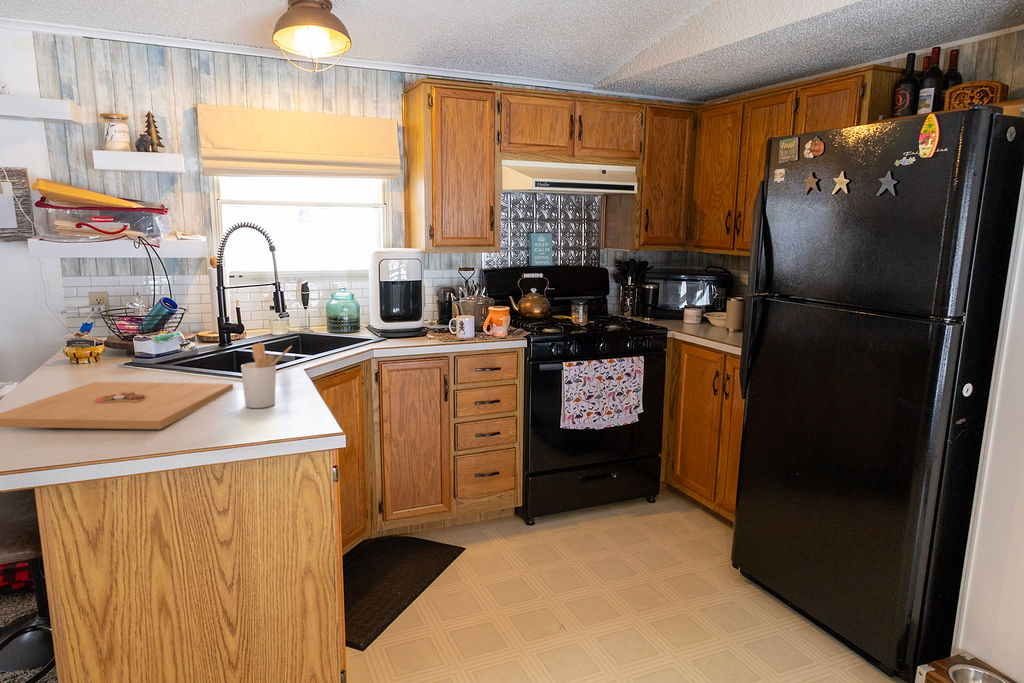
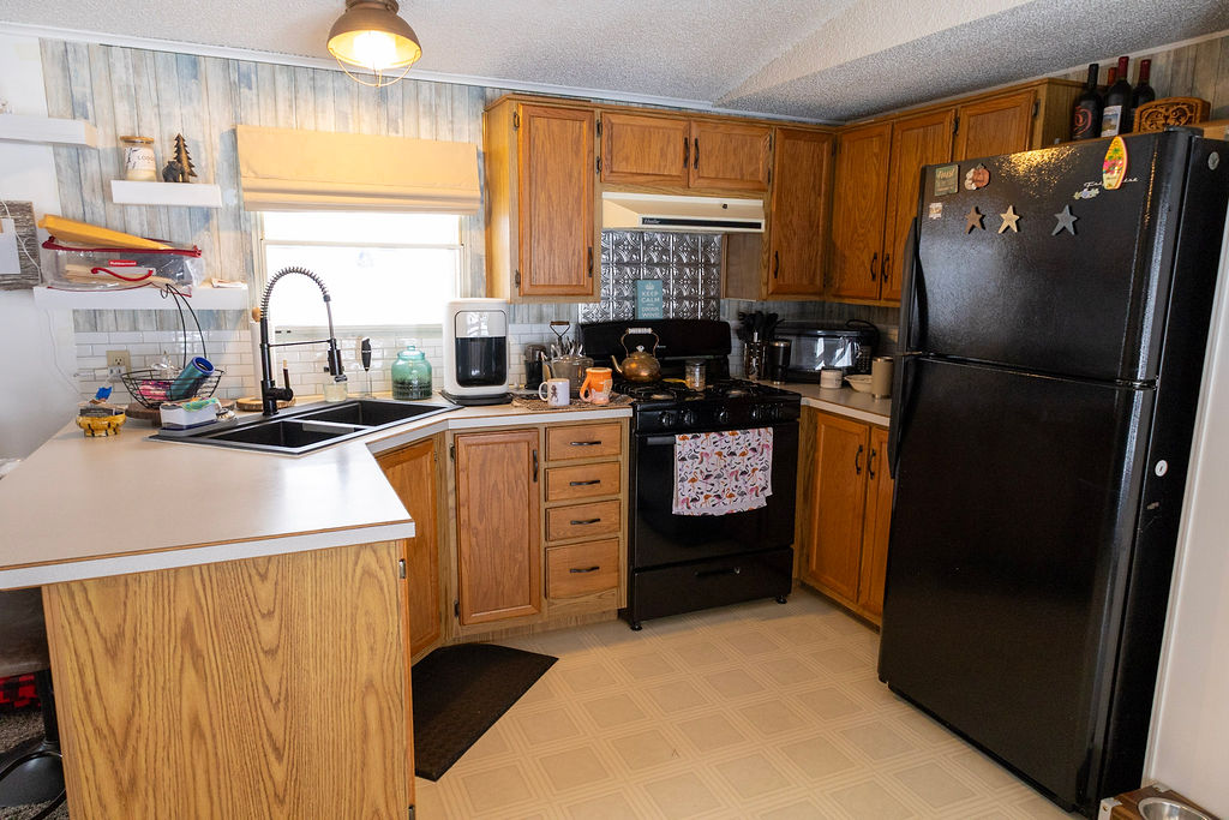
- platter (124, 400)
- utensil holder (268, 374)
